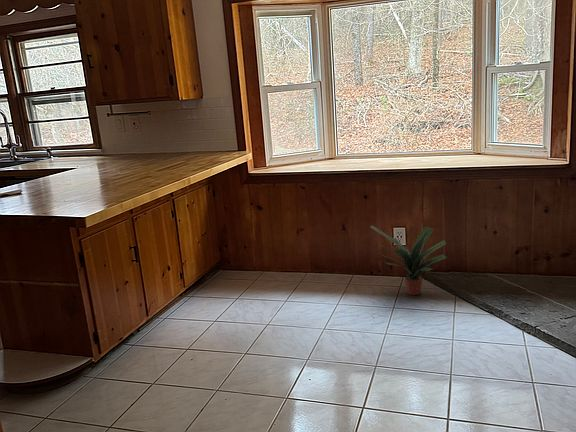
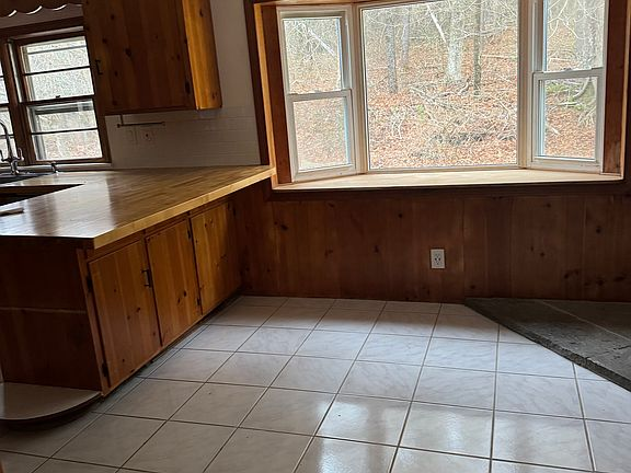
- potted plant (408, 258)
